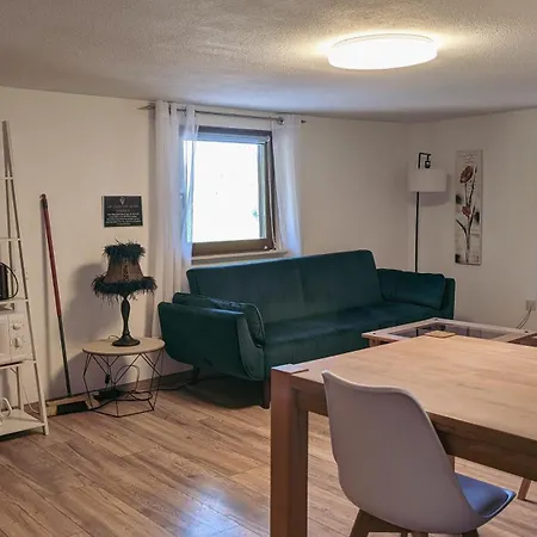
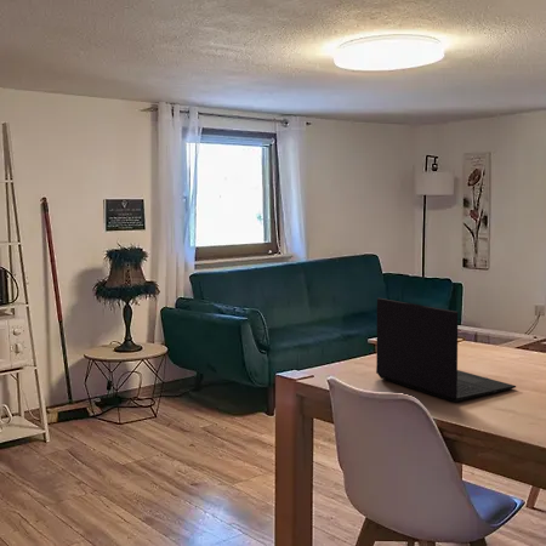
+ laptop (443, 342)
